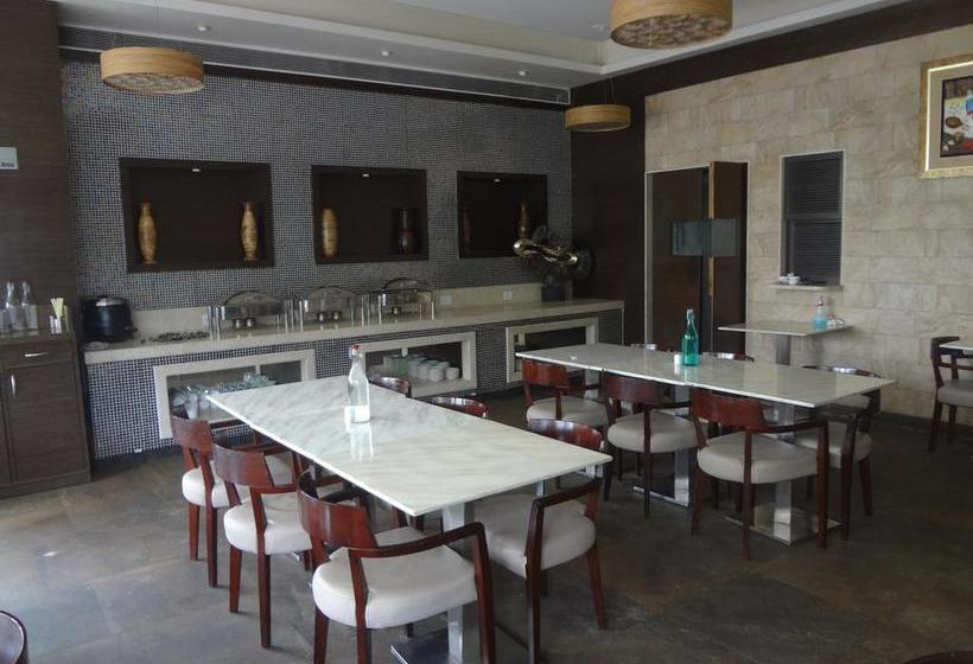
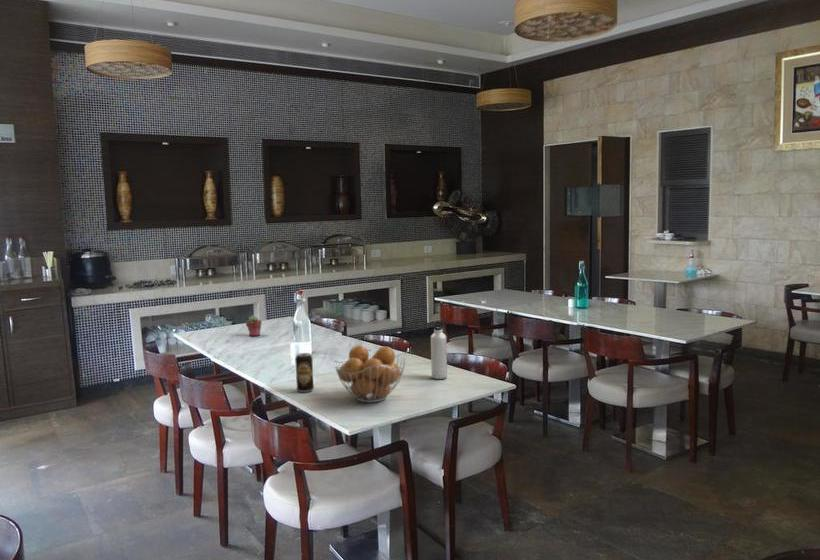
+ beverage can (304, 372)
+ potted succulent (253, 325)
+ fruit basket (370, 372)
+ water bottle (438, 349)
